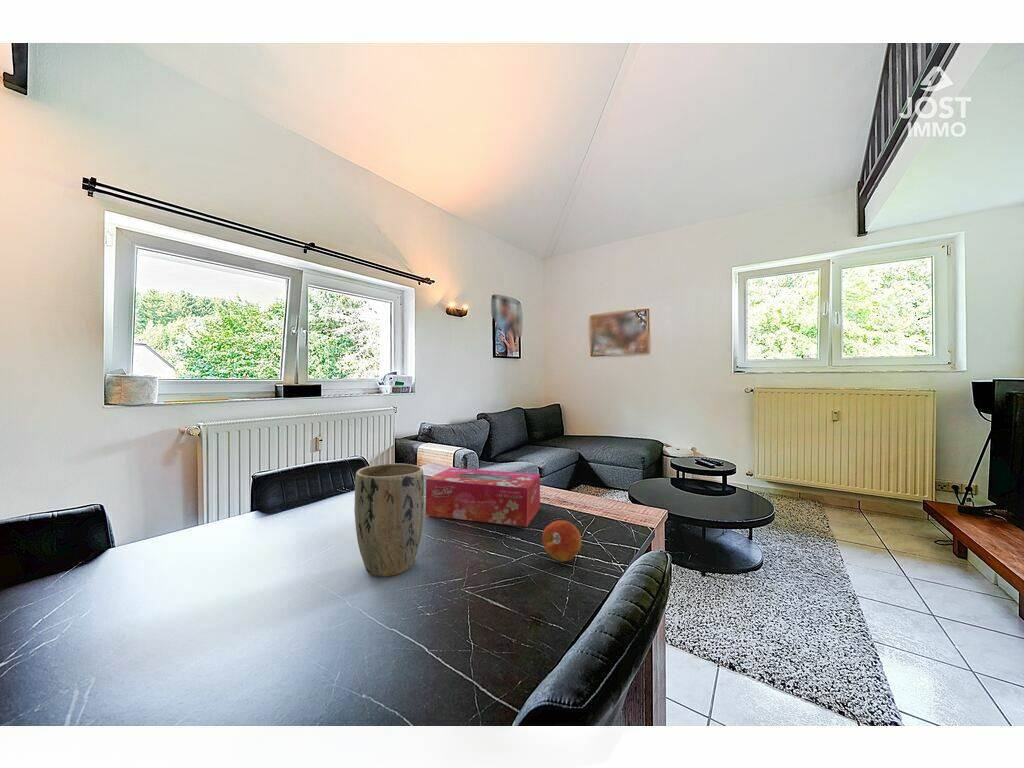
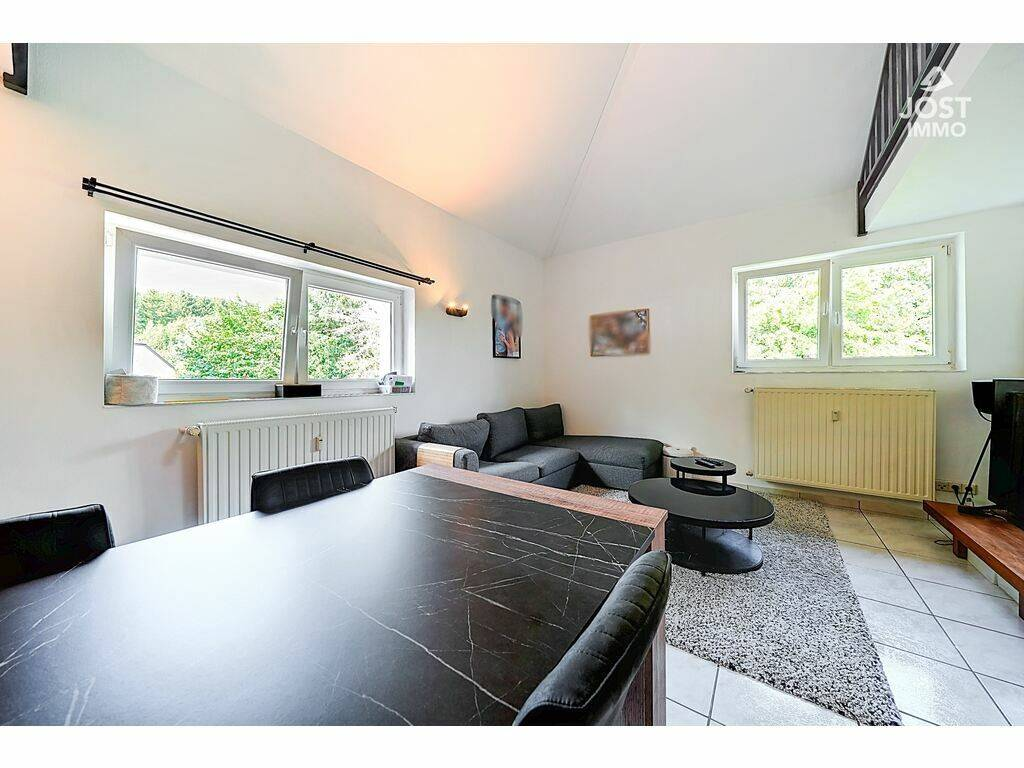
- fruit (561, 541)
- tissue box (484, 494)
- plant pot (389, 517)
